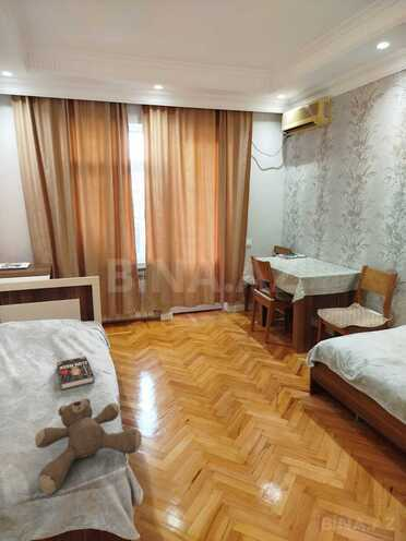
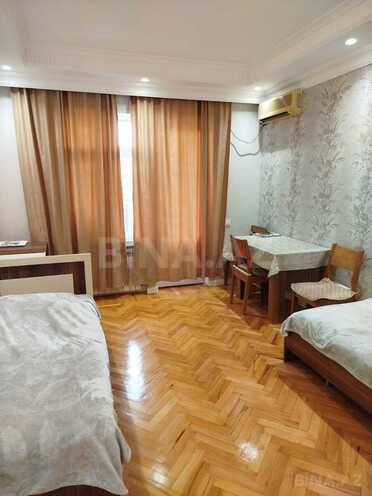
- stuffed bear (85, 431)
- book (74, 371)
